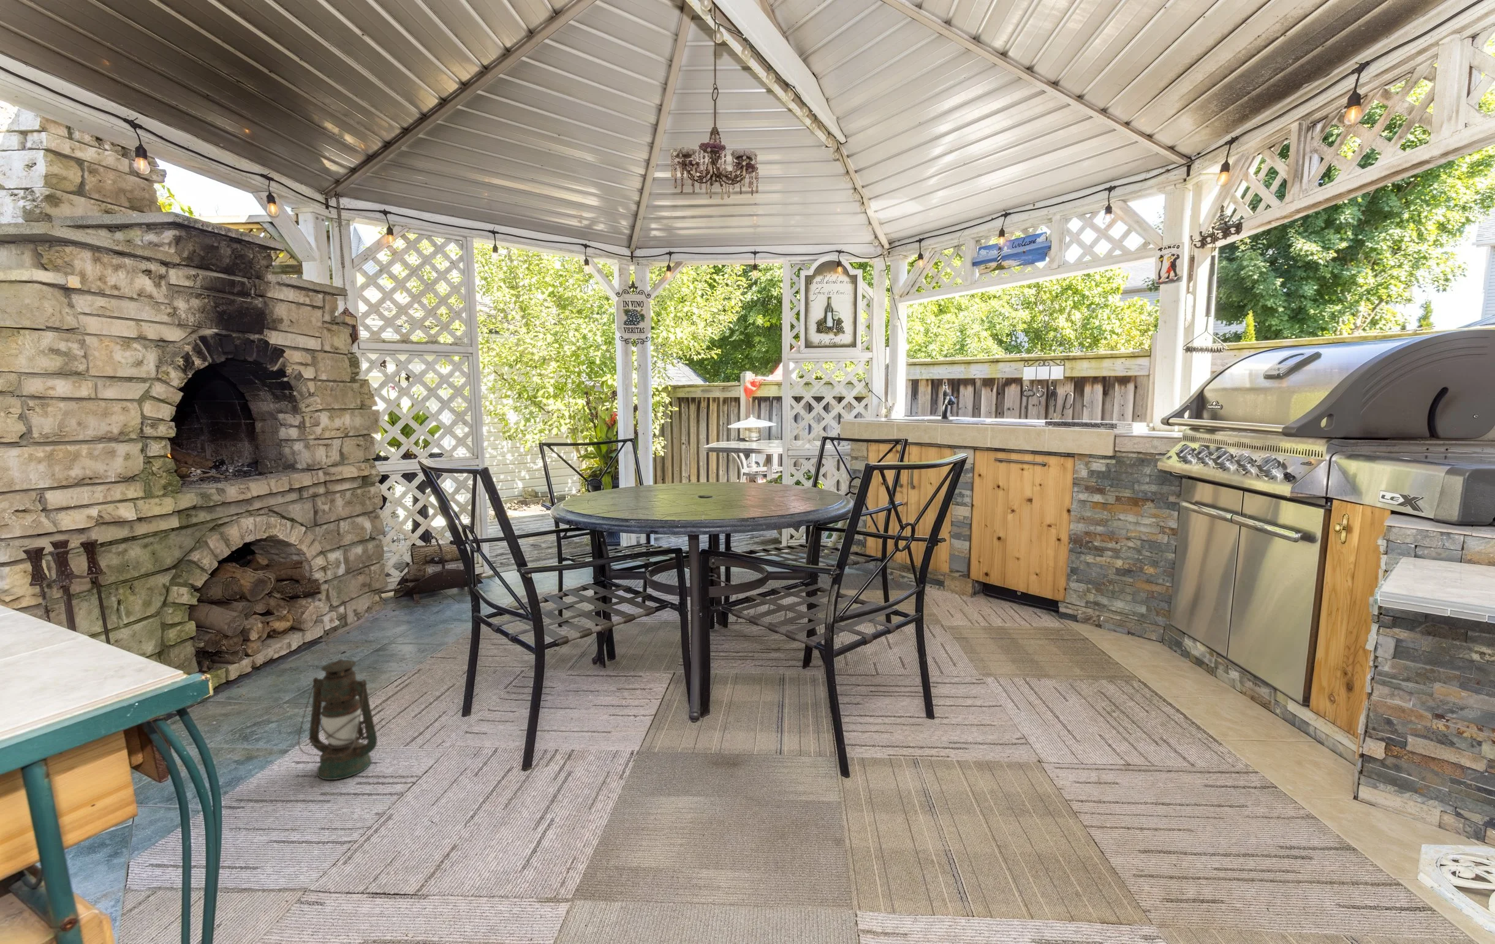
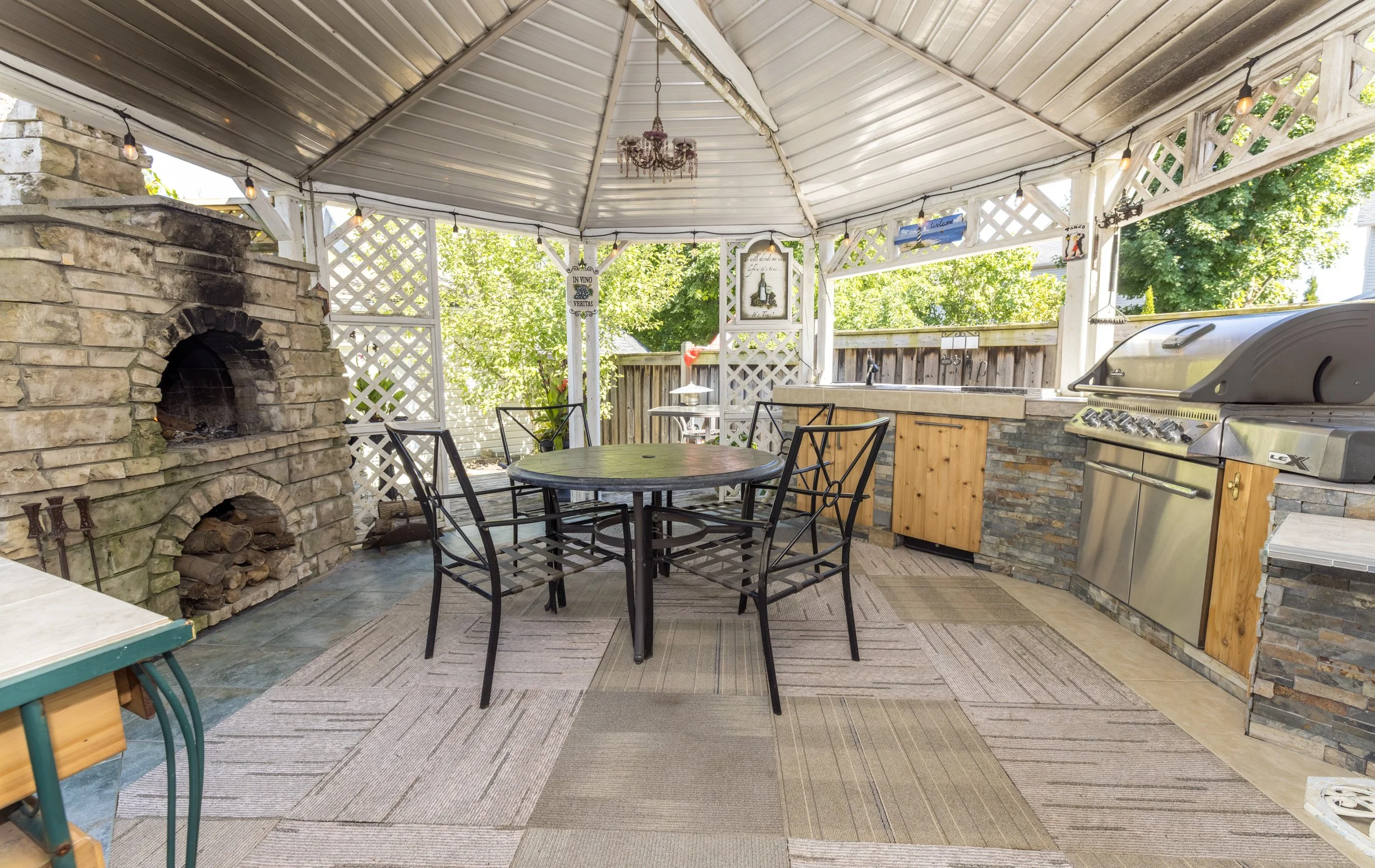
- lantern (339, 716)
